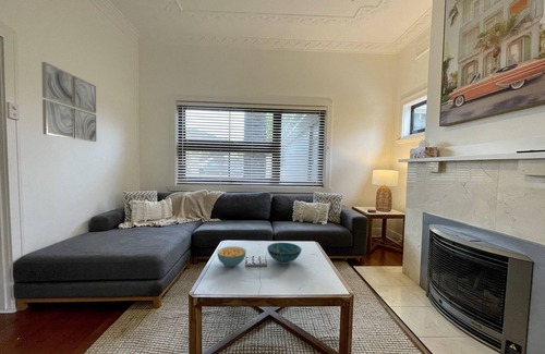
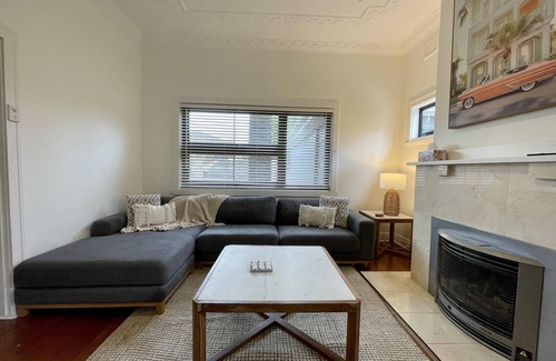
- cereal bowl (231, 257)
- wall art (72, 106)
- decorative bowl (283, 254)
